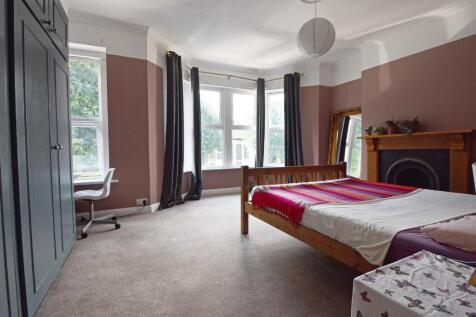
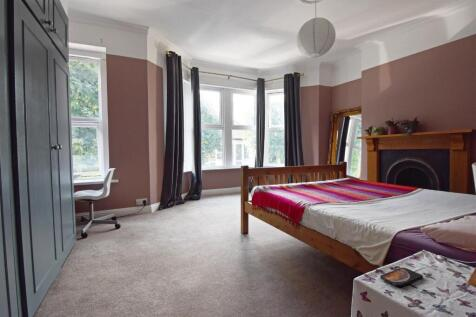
+ smartphone (401, 276)
